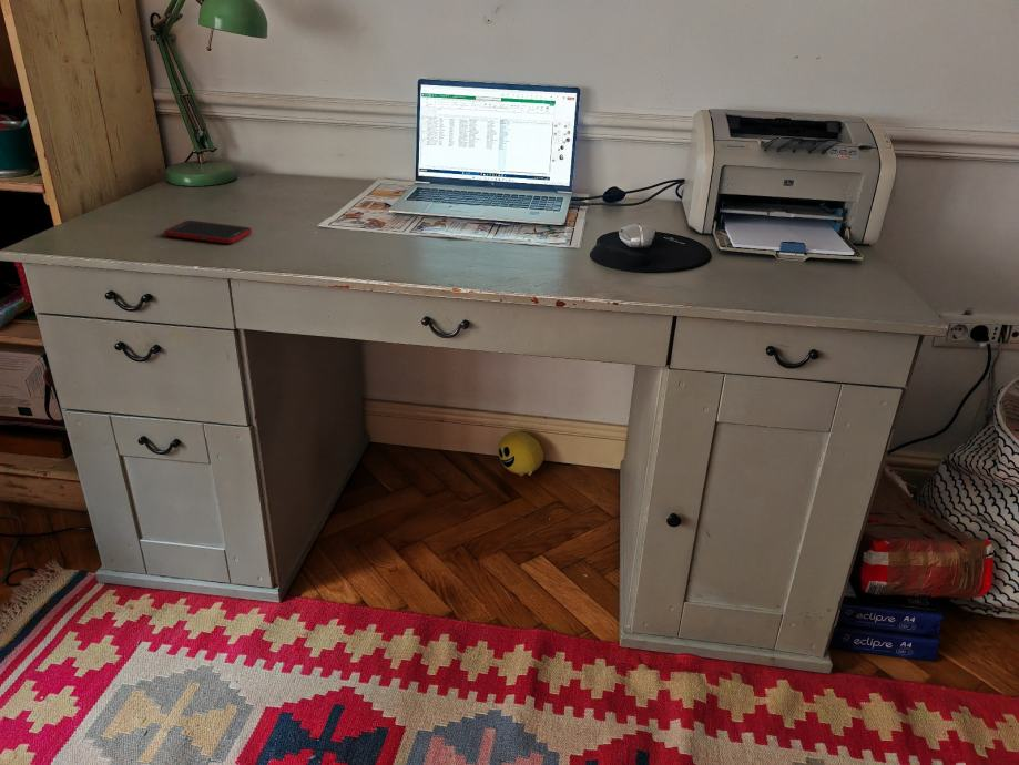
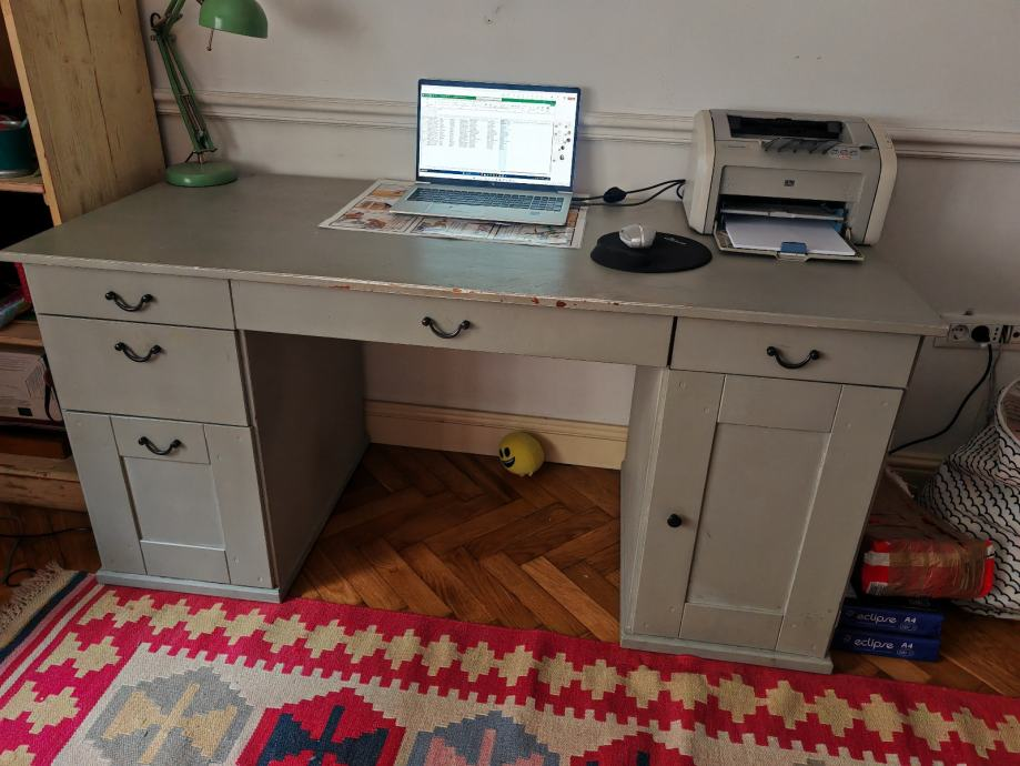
- cell phone (207, 232)
